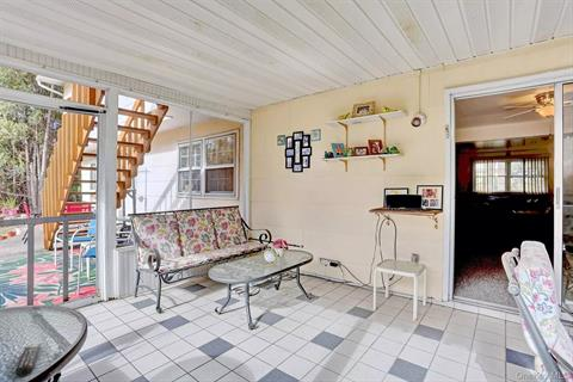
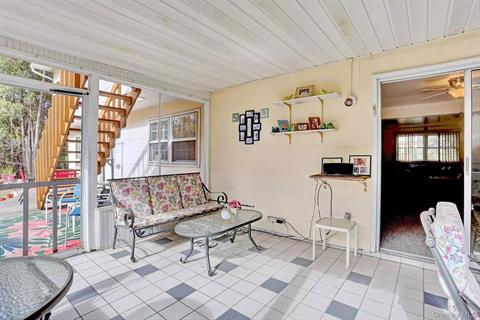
- remote control (29, 358)
